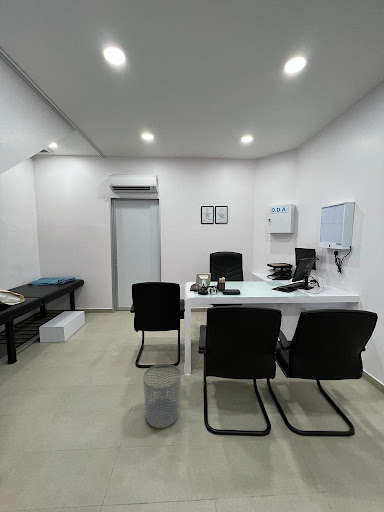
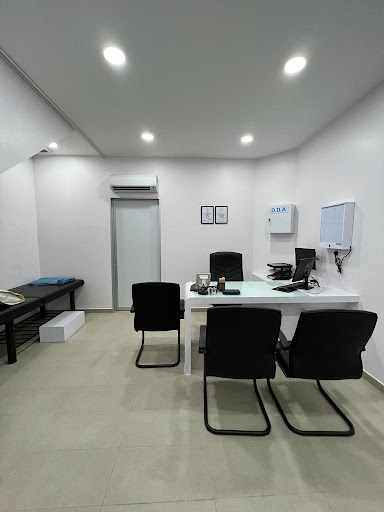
- waste bin (162, 394)
